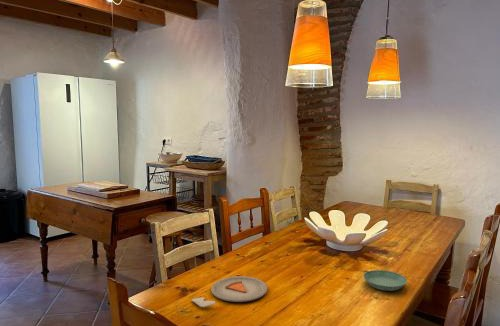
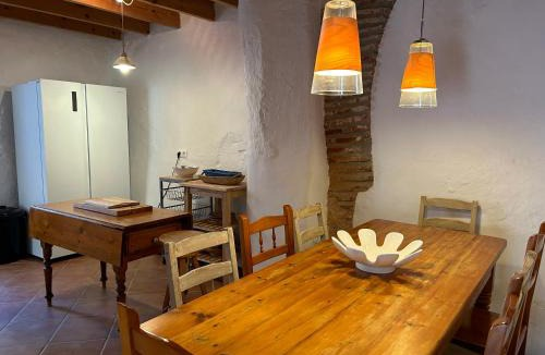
- saucer (384, 281)
- dinner plate (230, 290)
